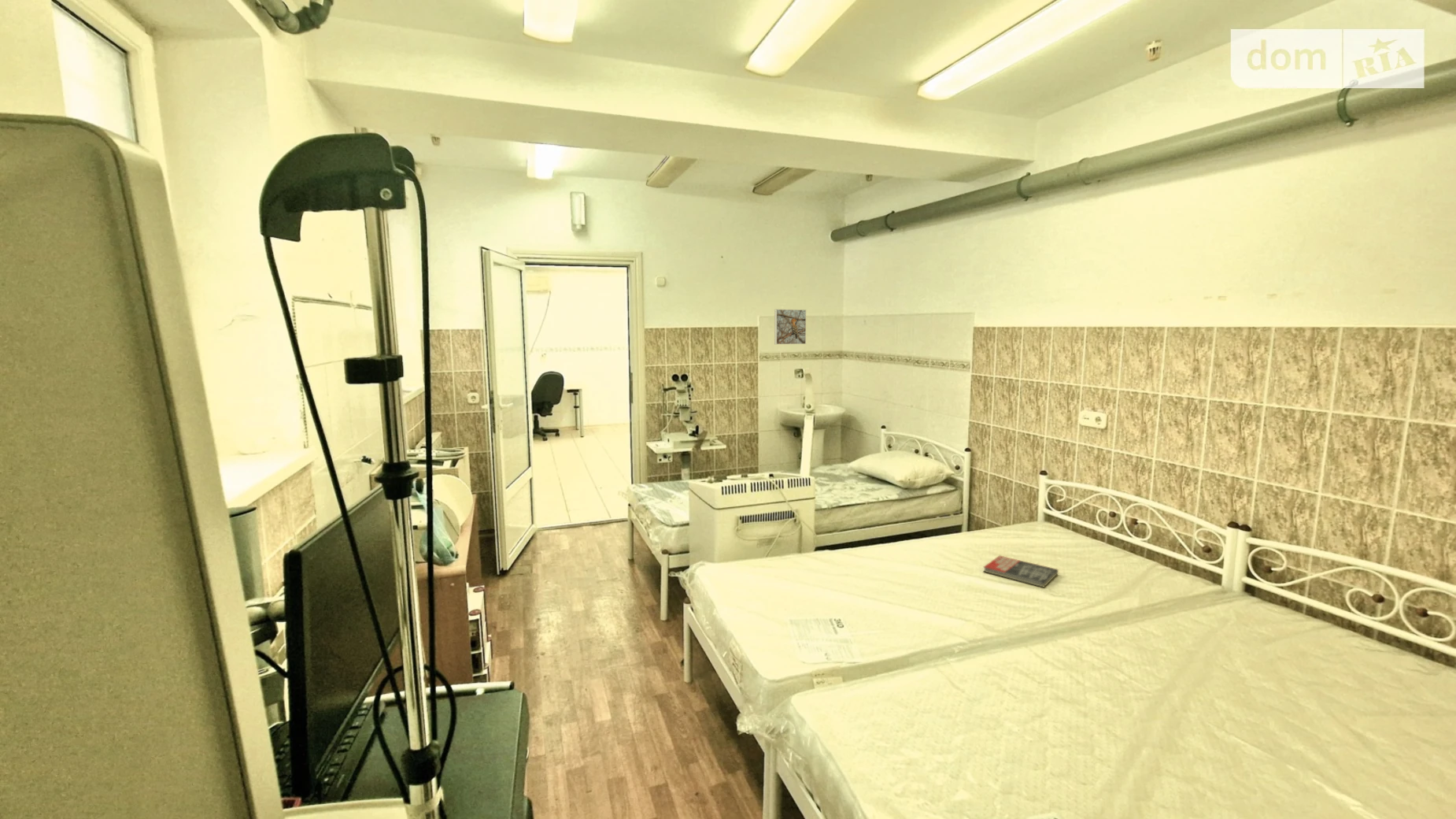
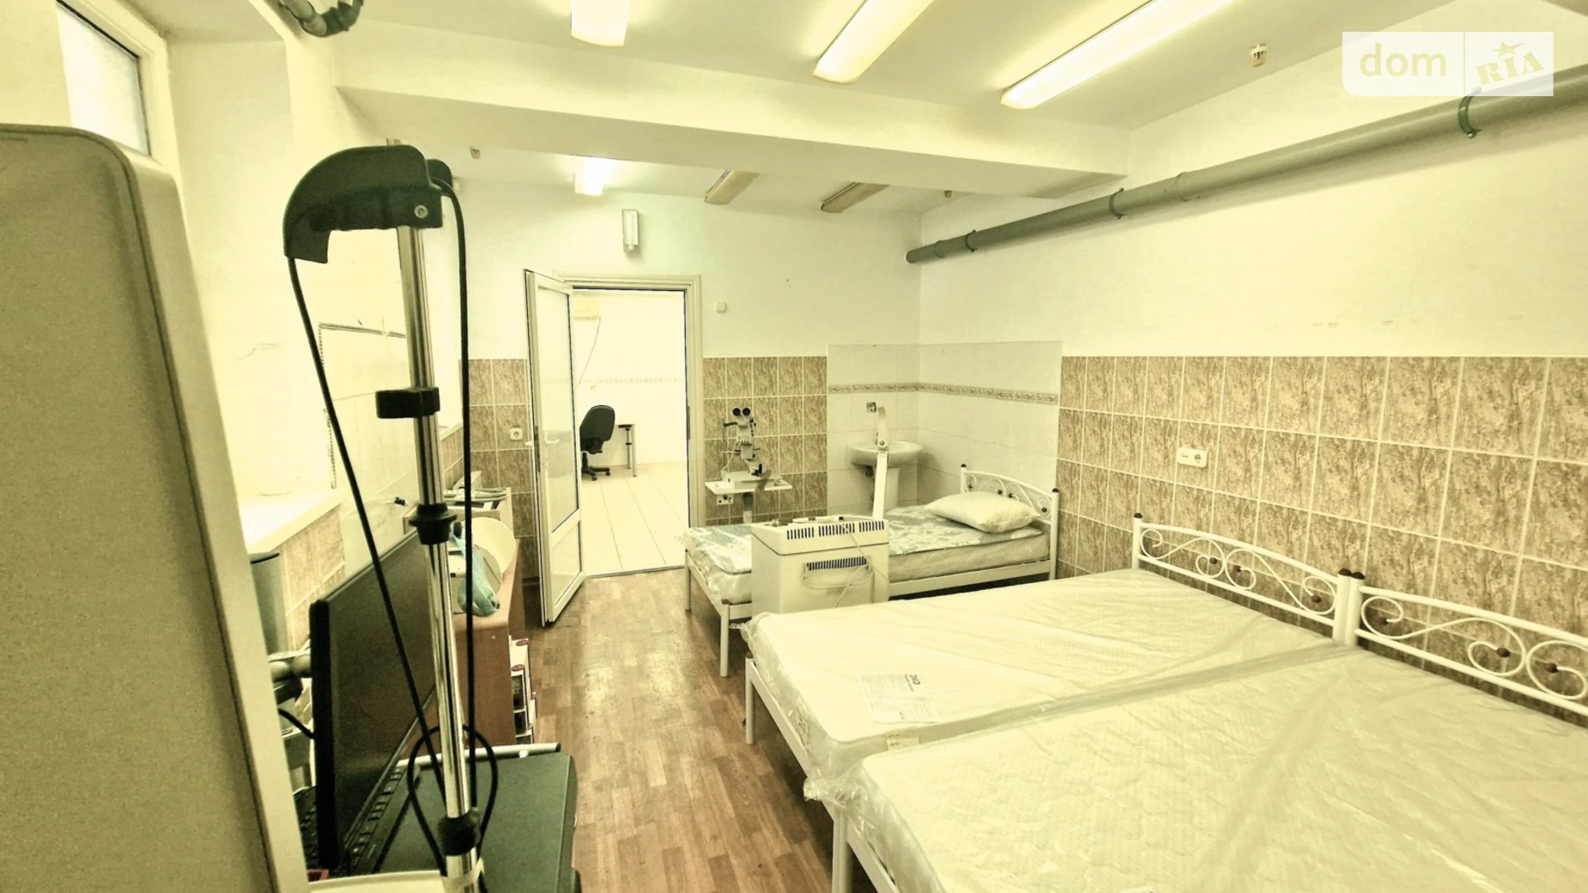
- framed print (790, 327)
- book (1020, 570)
